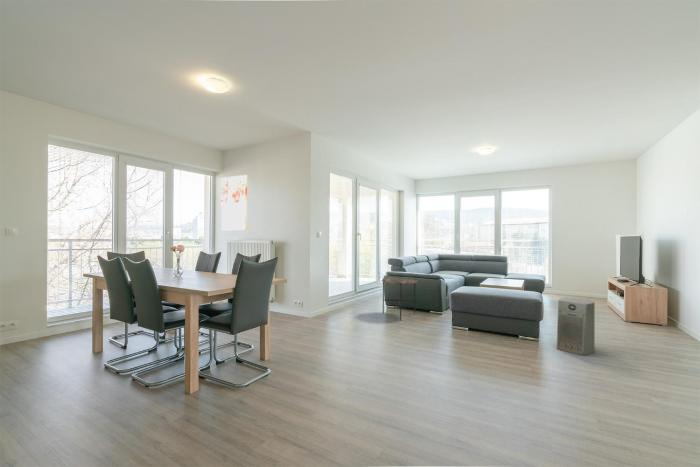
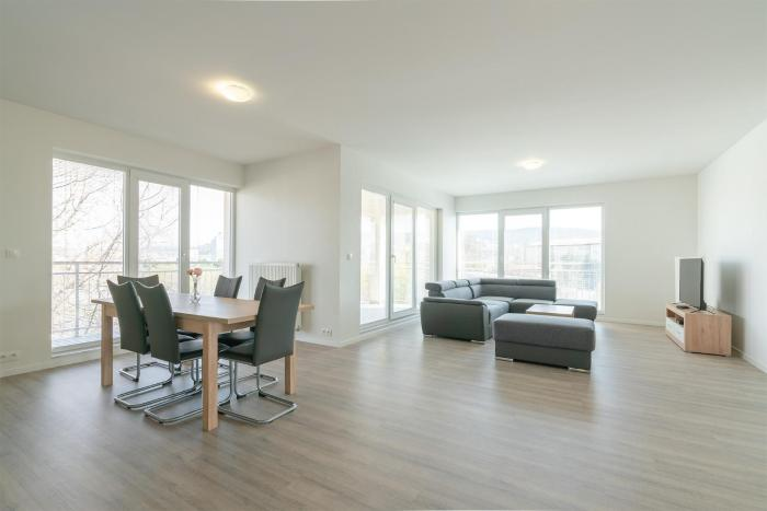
- fan (576, 324)
- side table (400, 298)
- wall art (233, 203)
